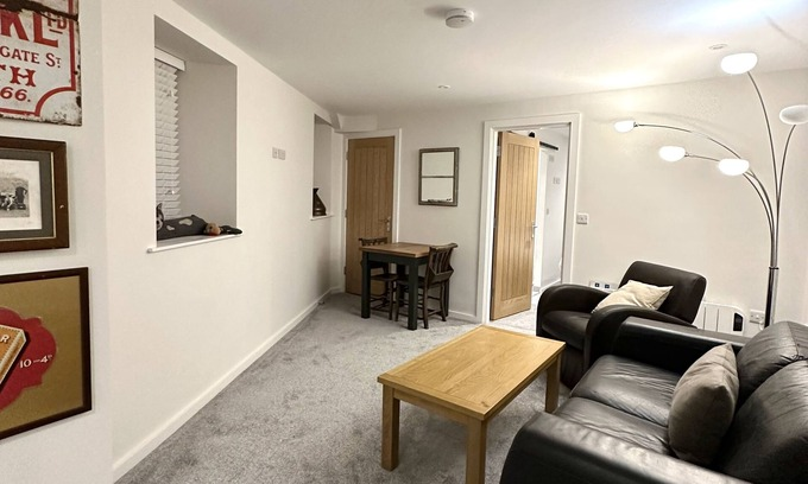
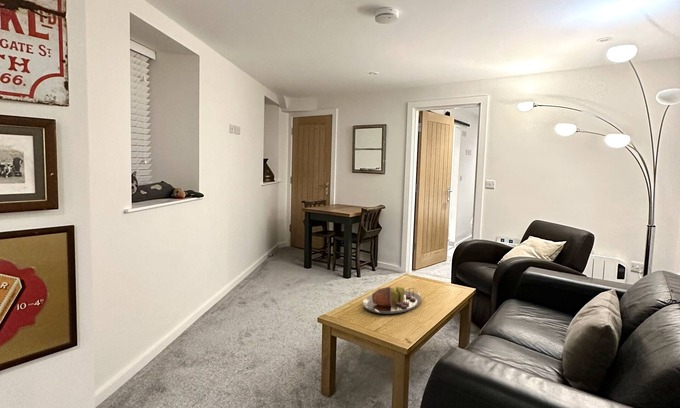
+ serving tray (392, 293)
